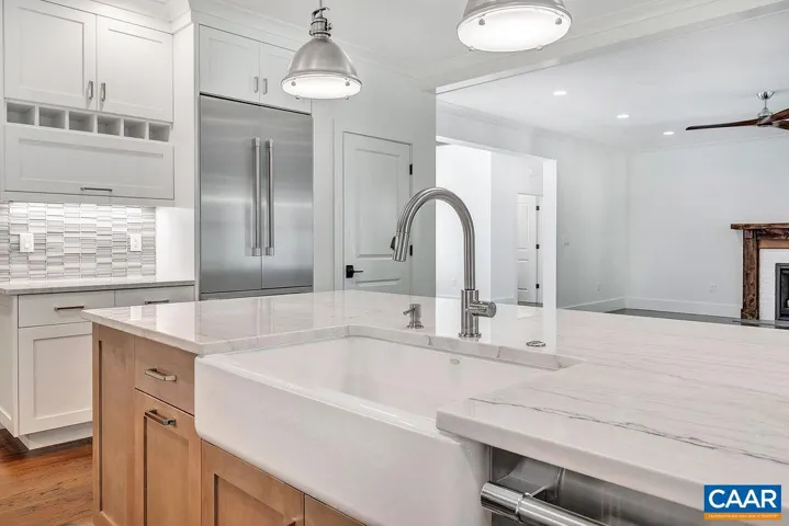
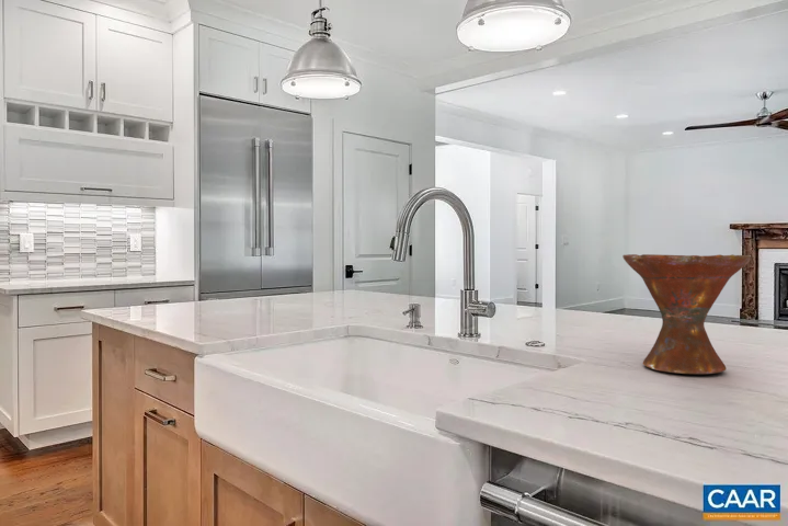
+ bowl (683, 310)
